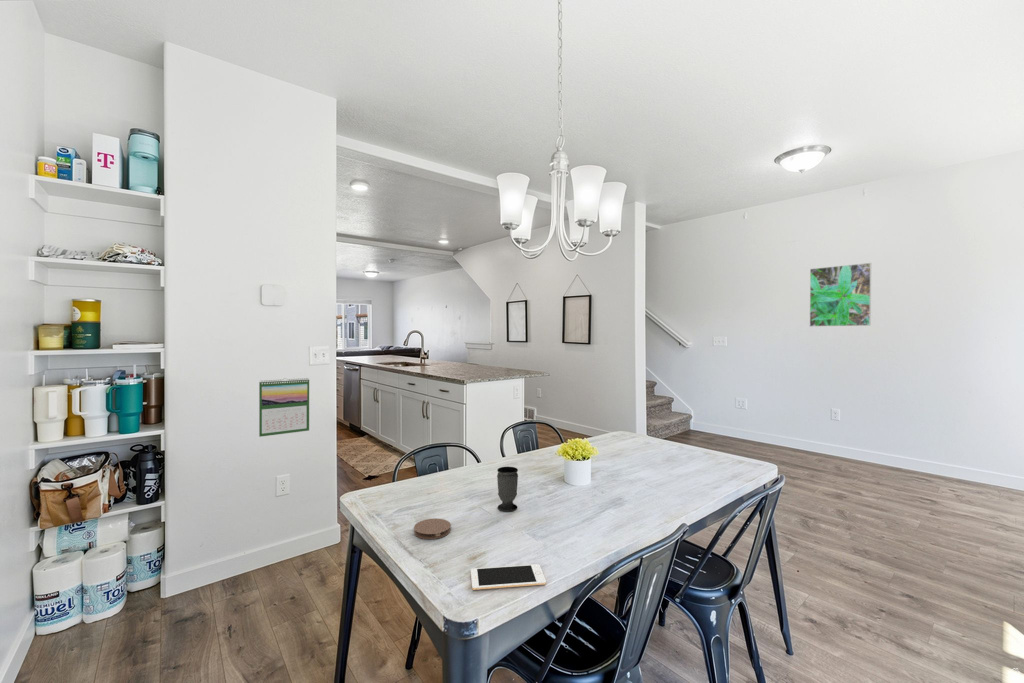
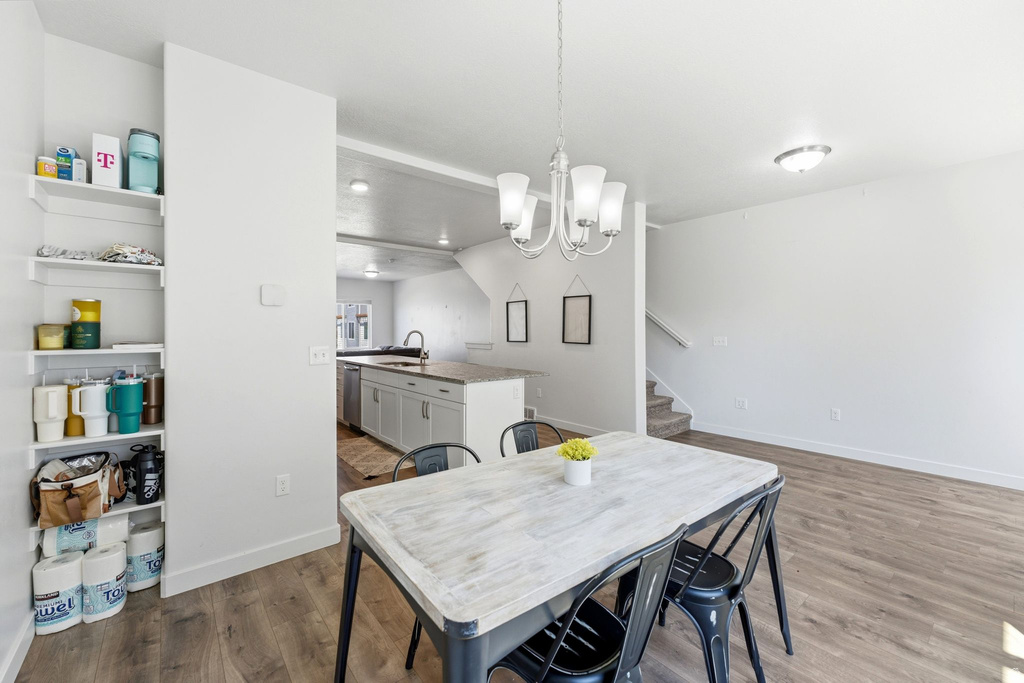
- calendar (285, 405)
- coaster (432, 528)
- cell phone (507, 576)
- cup (507, 488)
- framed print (839, 296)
